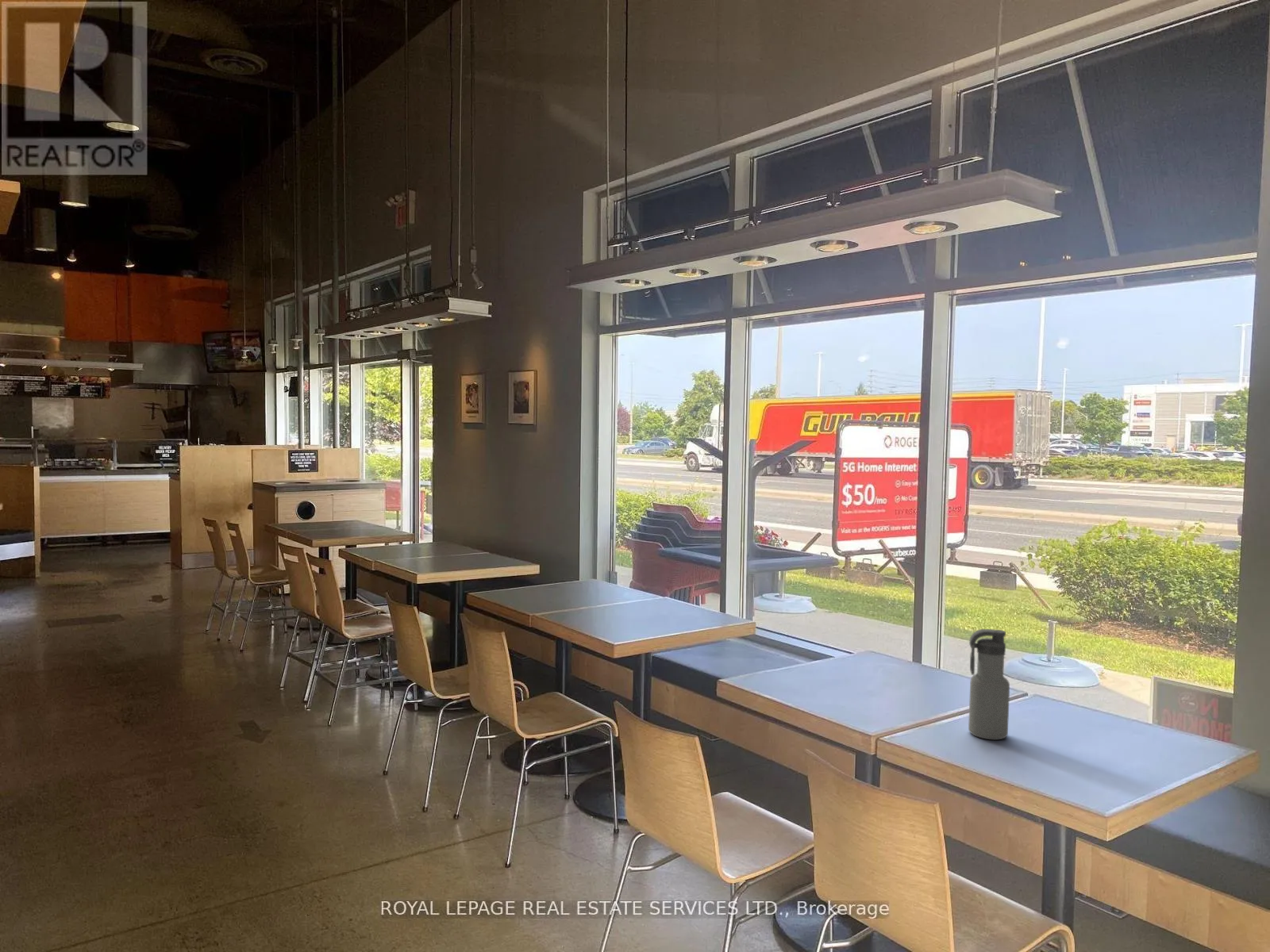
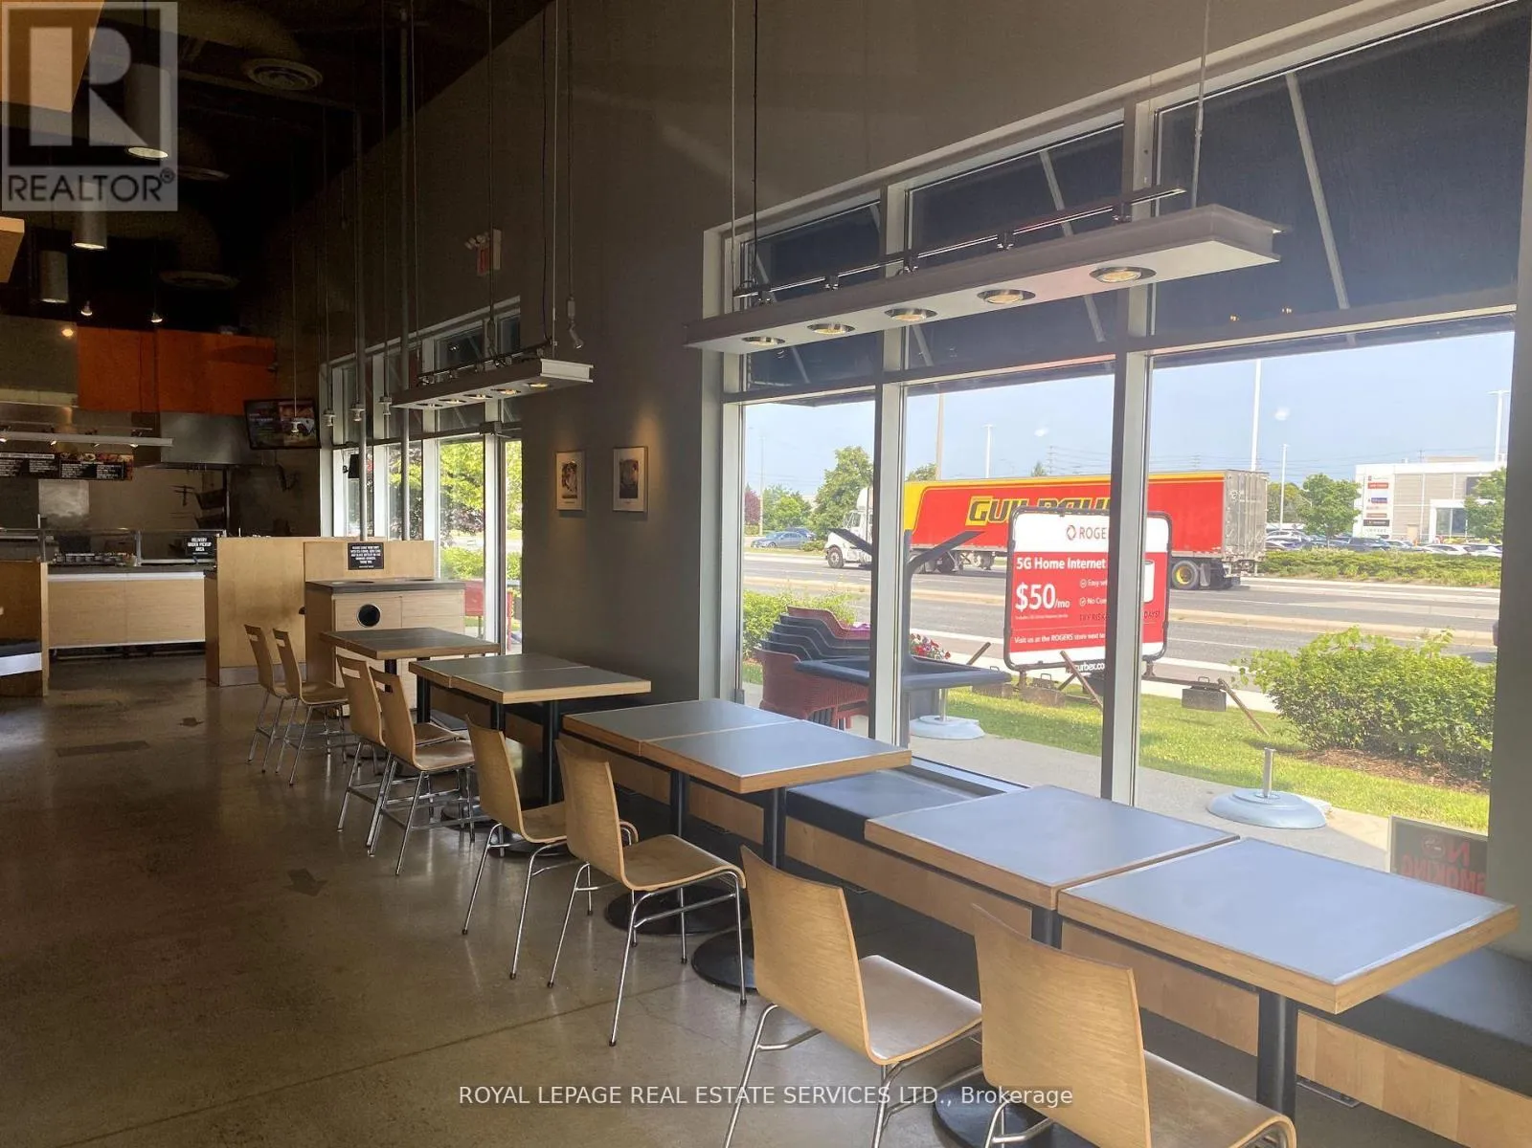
- water bottle (989, 682)
